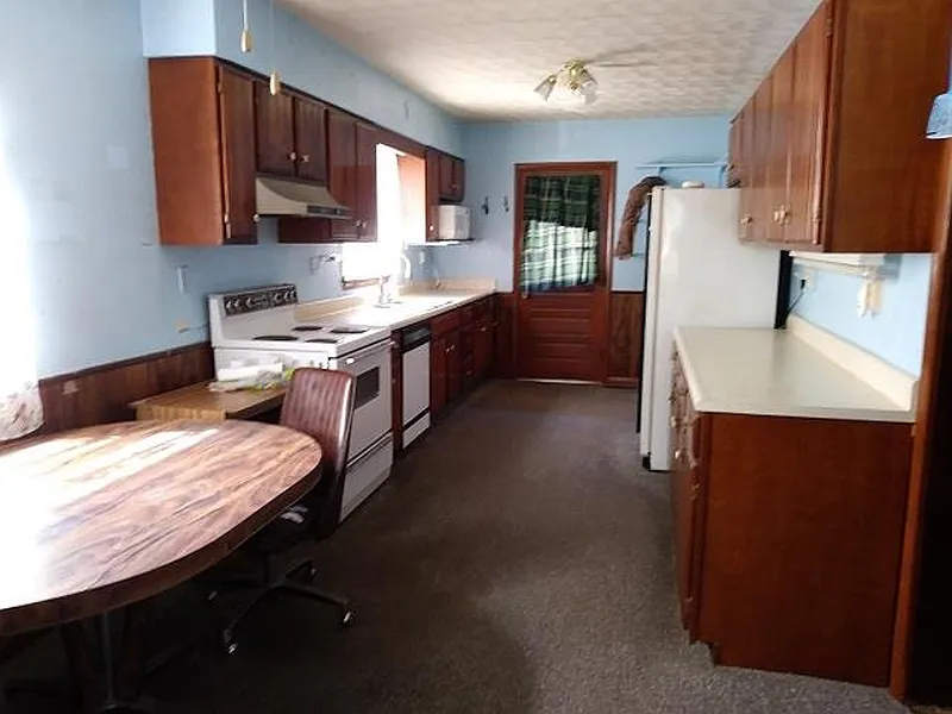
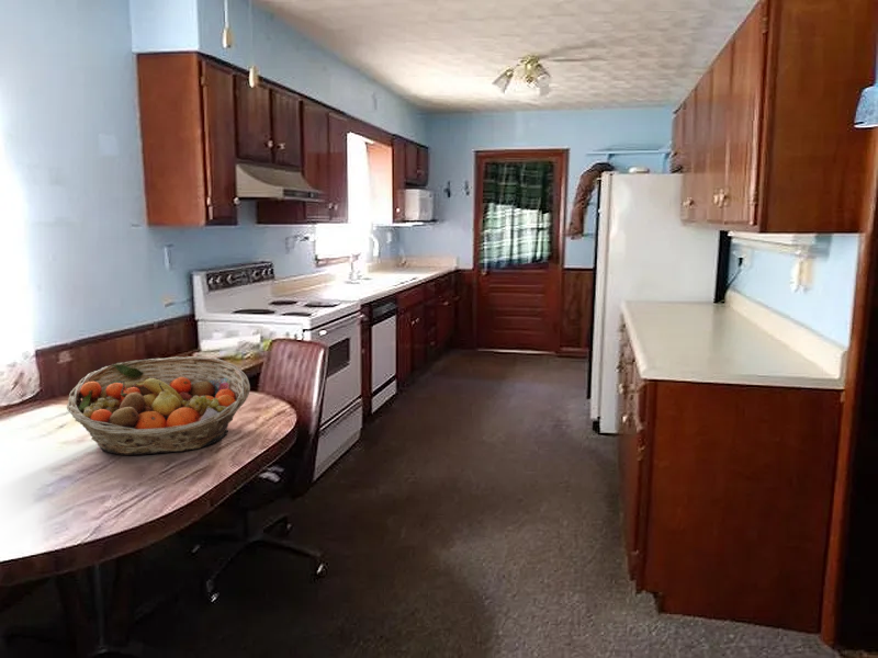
+ fruit basket (162, 404)
